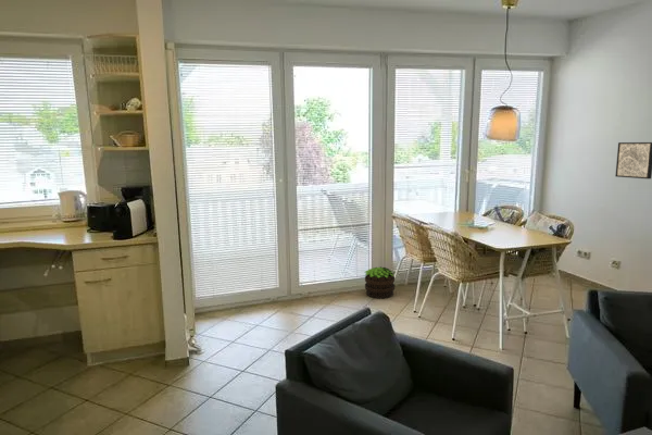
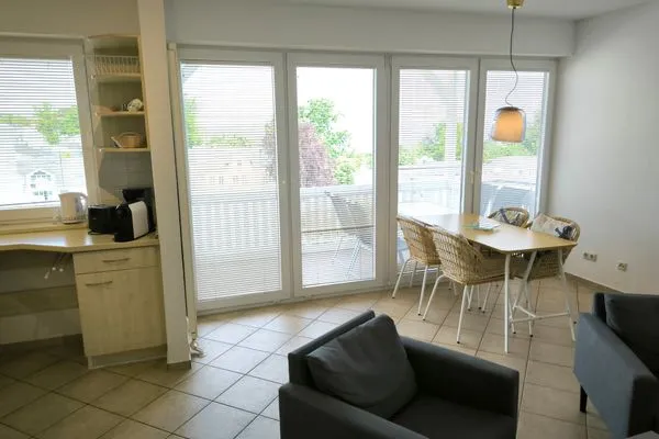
- potted plant (379, 281)
- wall art (634, 160)
